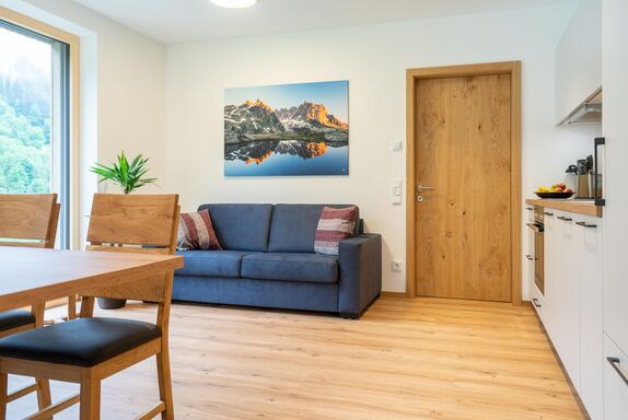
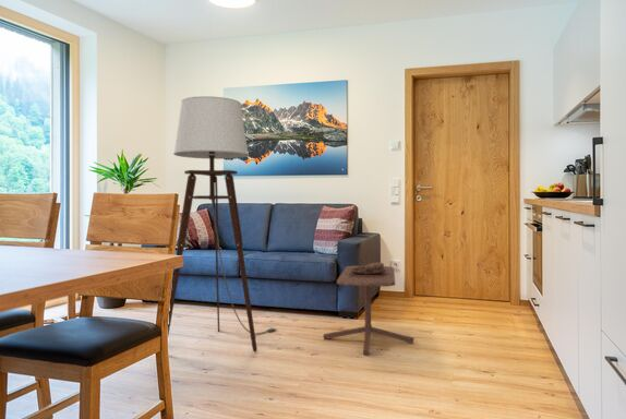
+ floor lamp (231, 220)
+ side table (368, 301)
